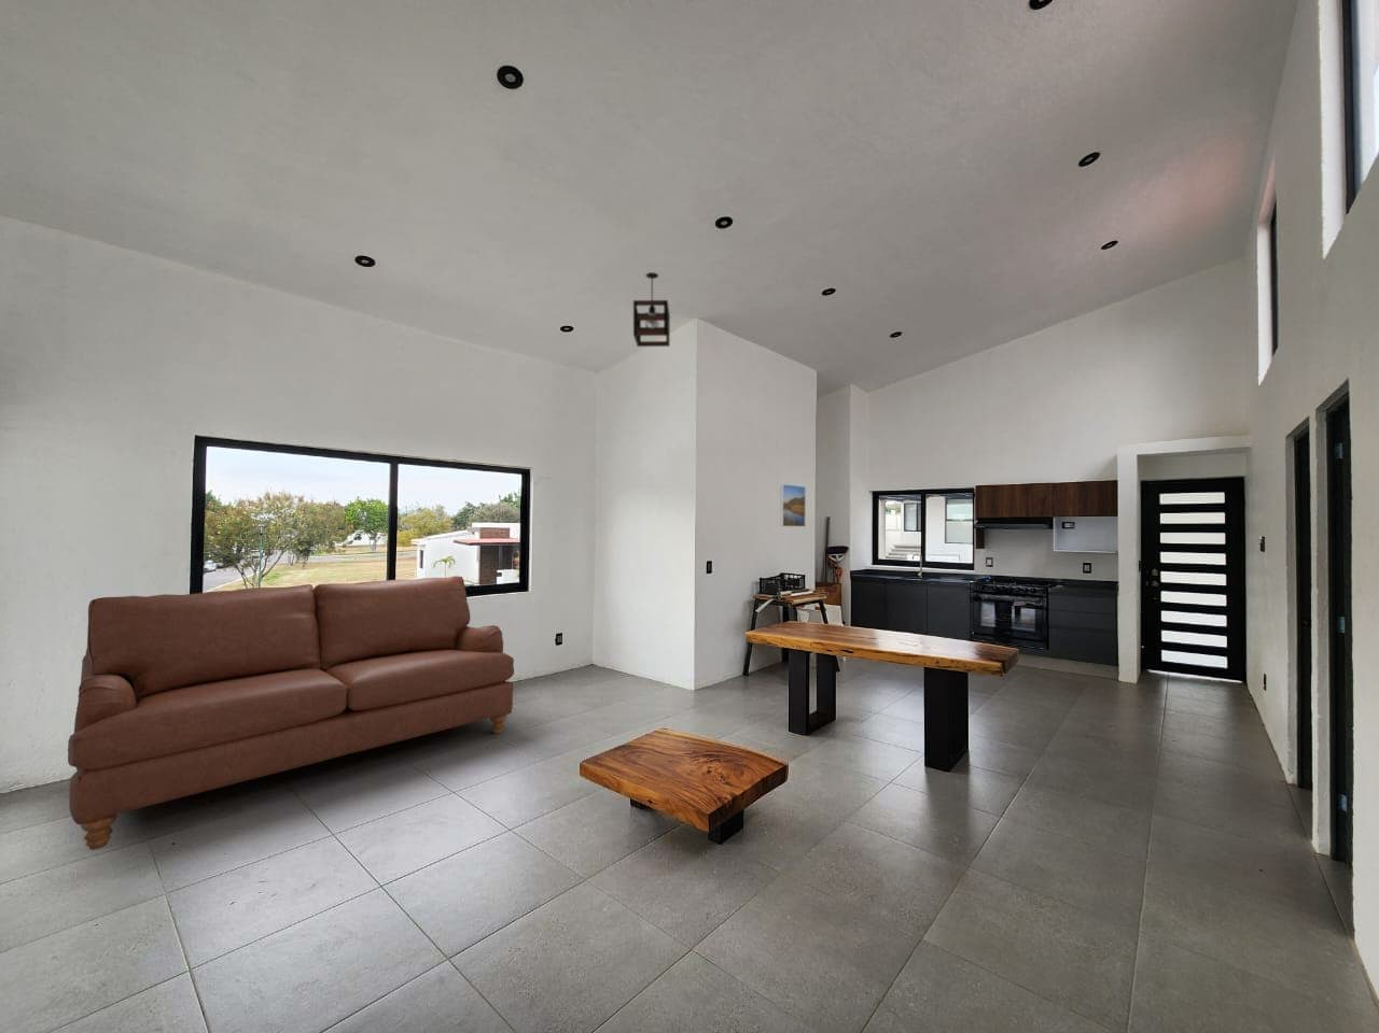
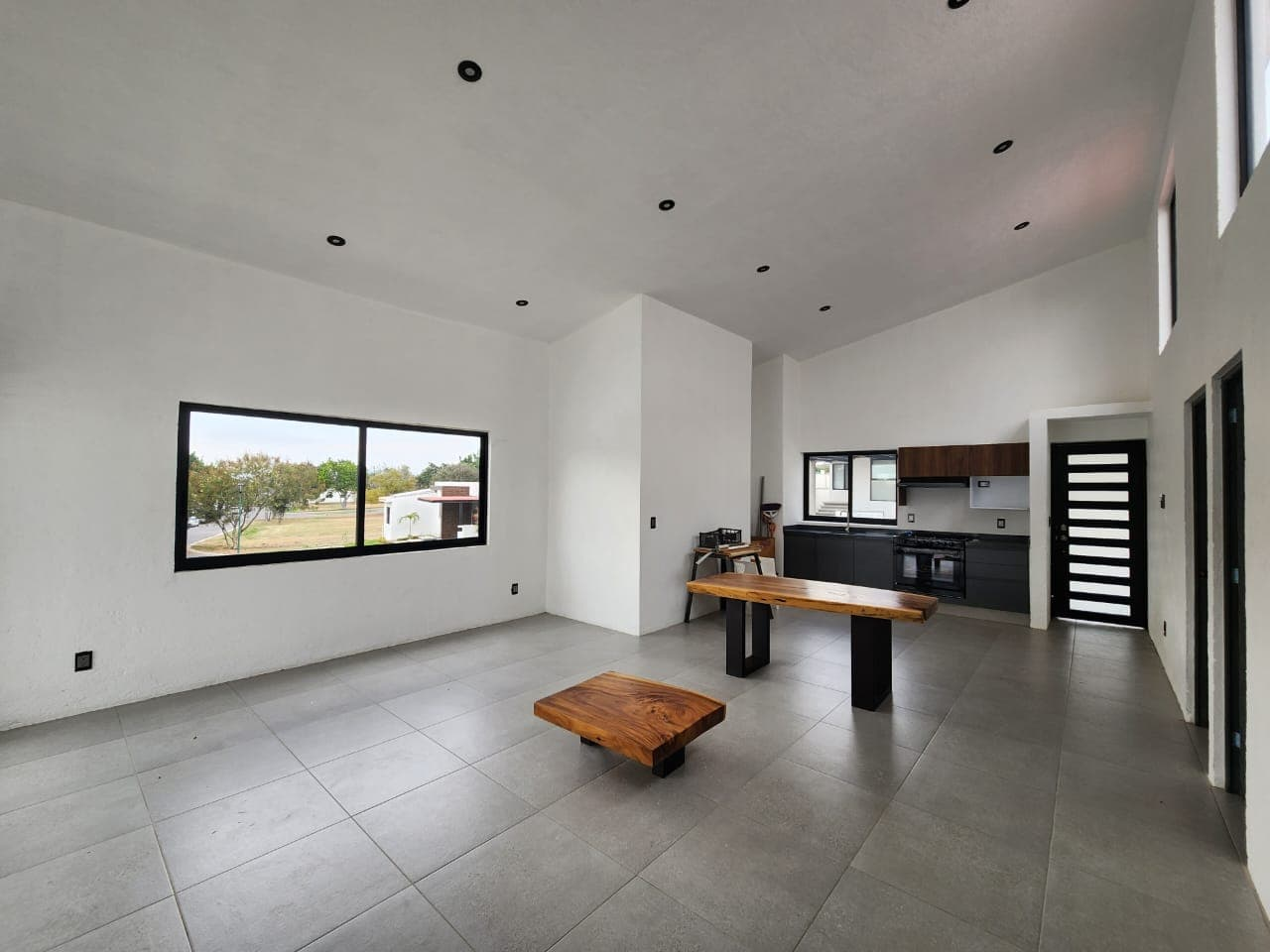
- sofa (321, 669)
- pendant light (651, 308)
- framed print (793, 506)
